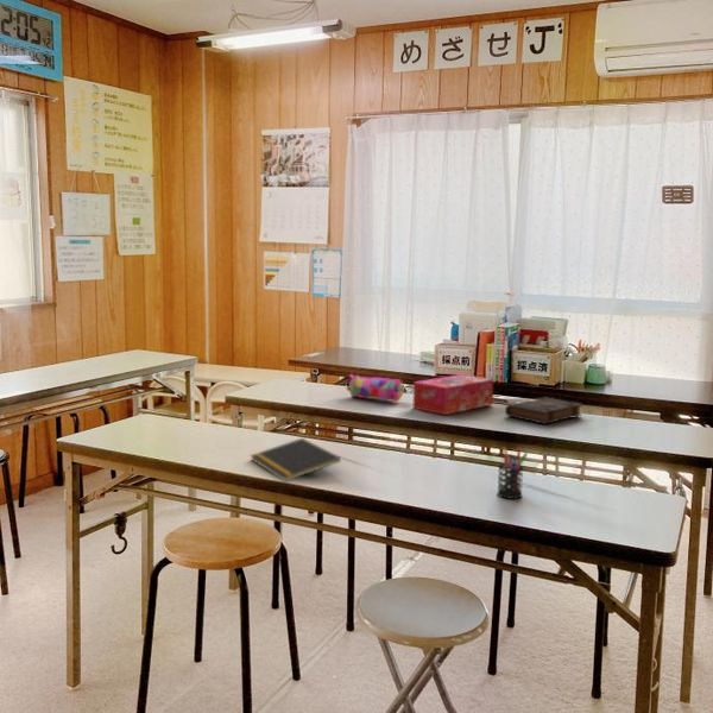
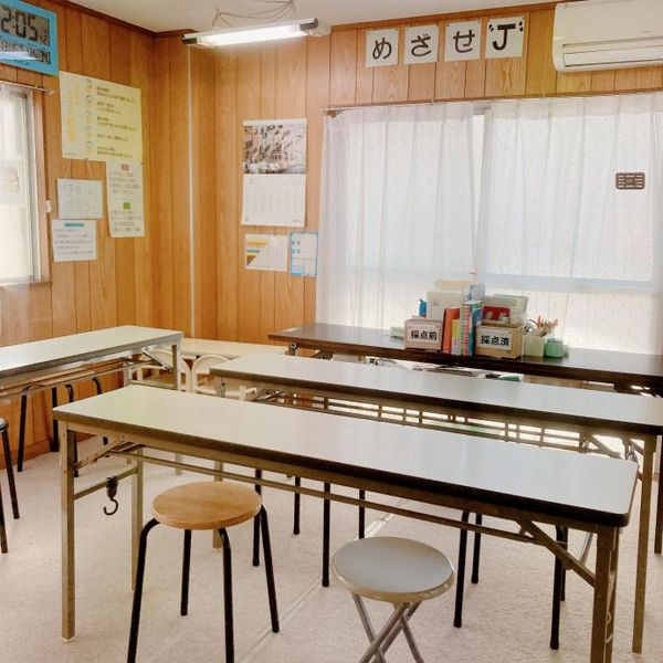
- tissue box (453, 393)
- pencil case (374, 387)
- notepad (294, 458)
- book (543, 409)
- pen holder (513, 471)
